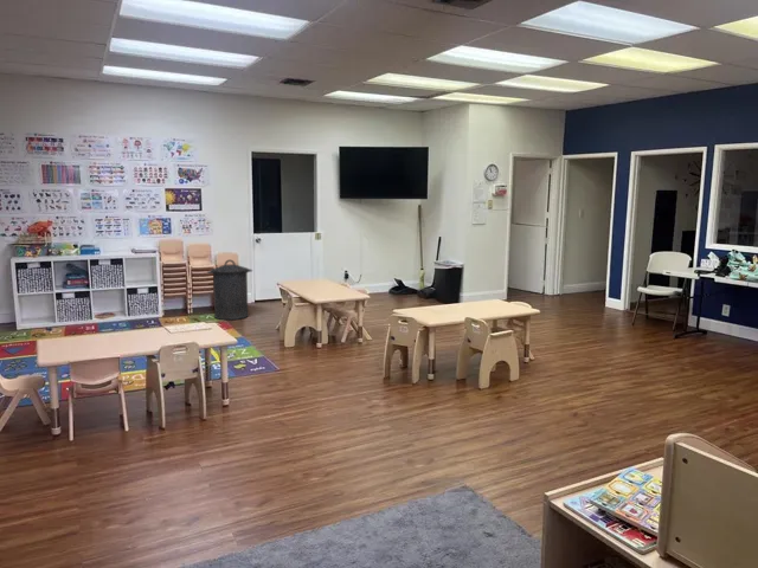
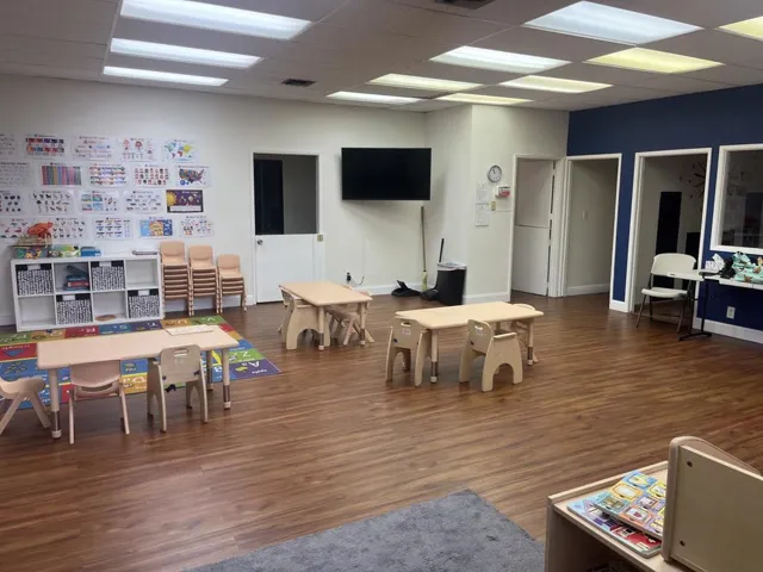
- trash can (230, 288)
